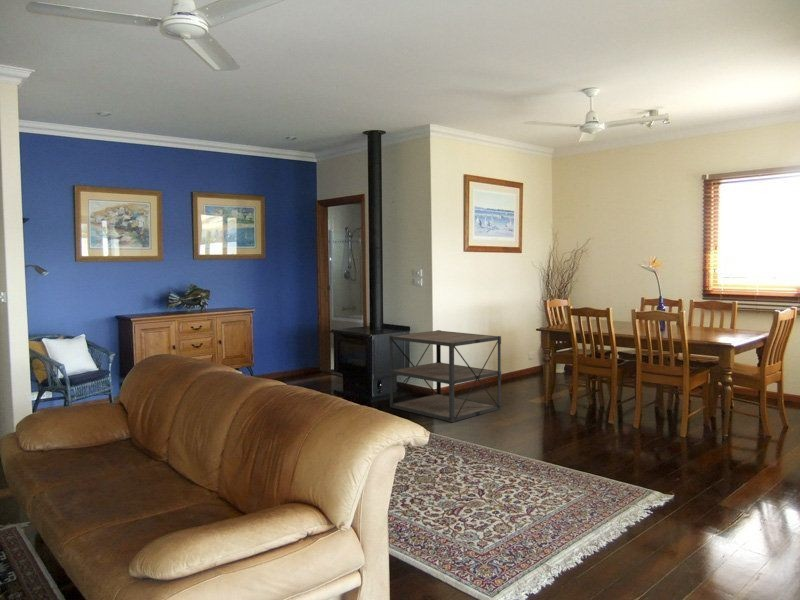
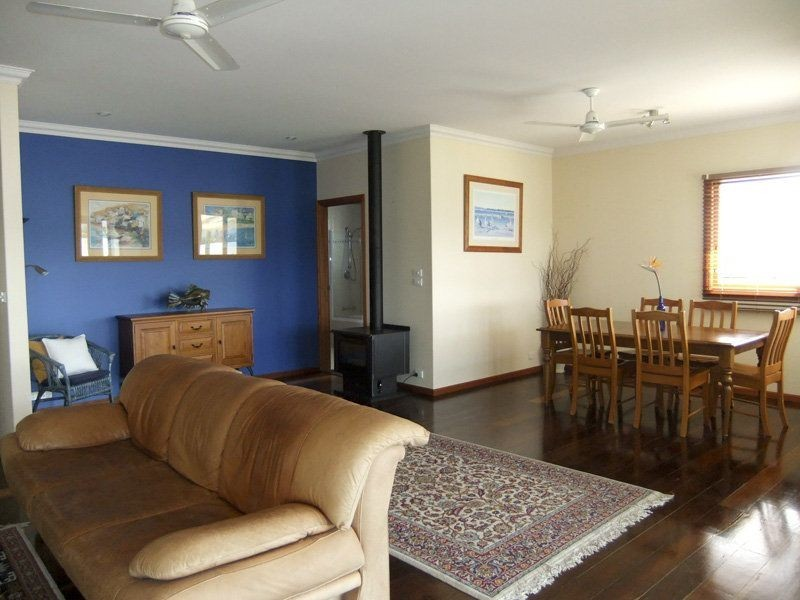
- shelving unit (444, 372)
